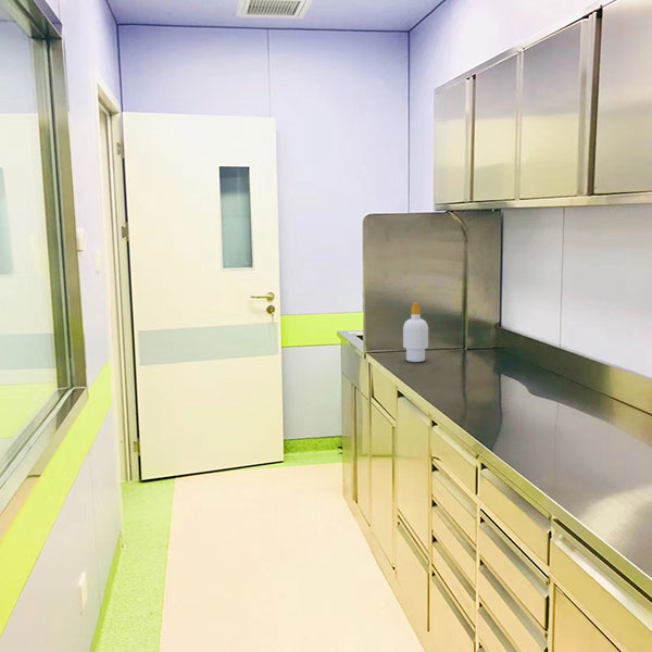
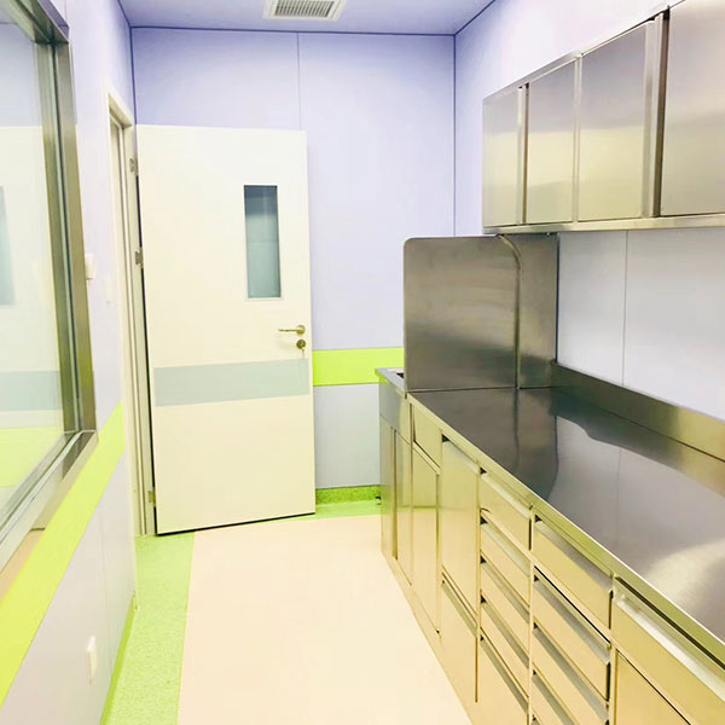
- soap bottle (415, 331)
